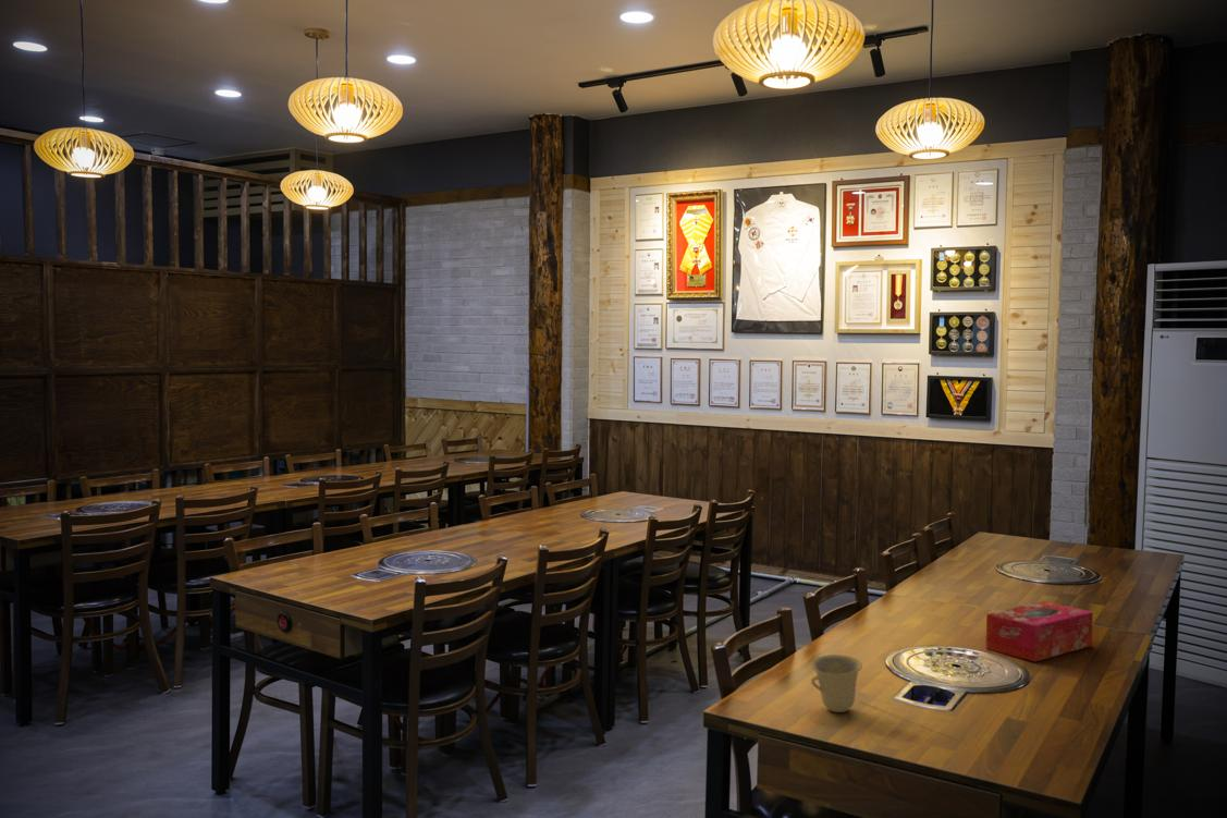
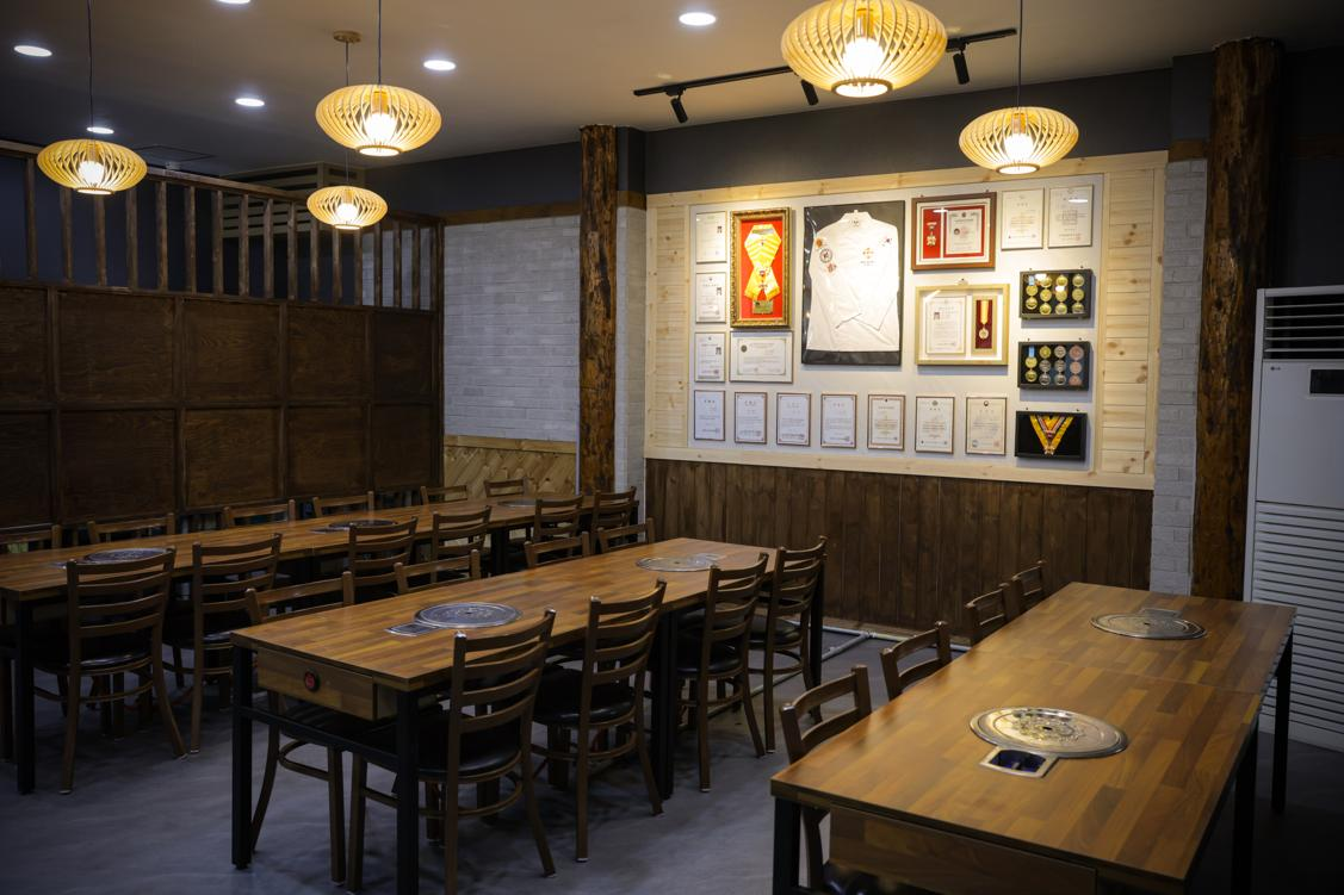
- tissue box (1039, 630)
- cup (835, 685)
